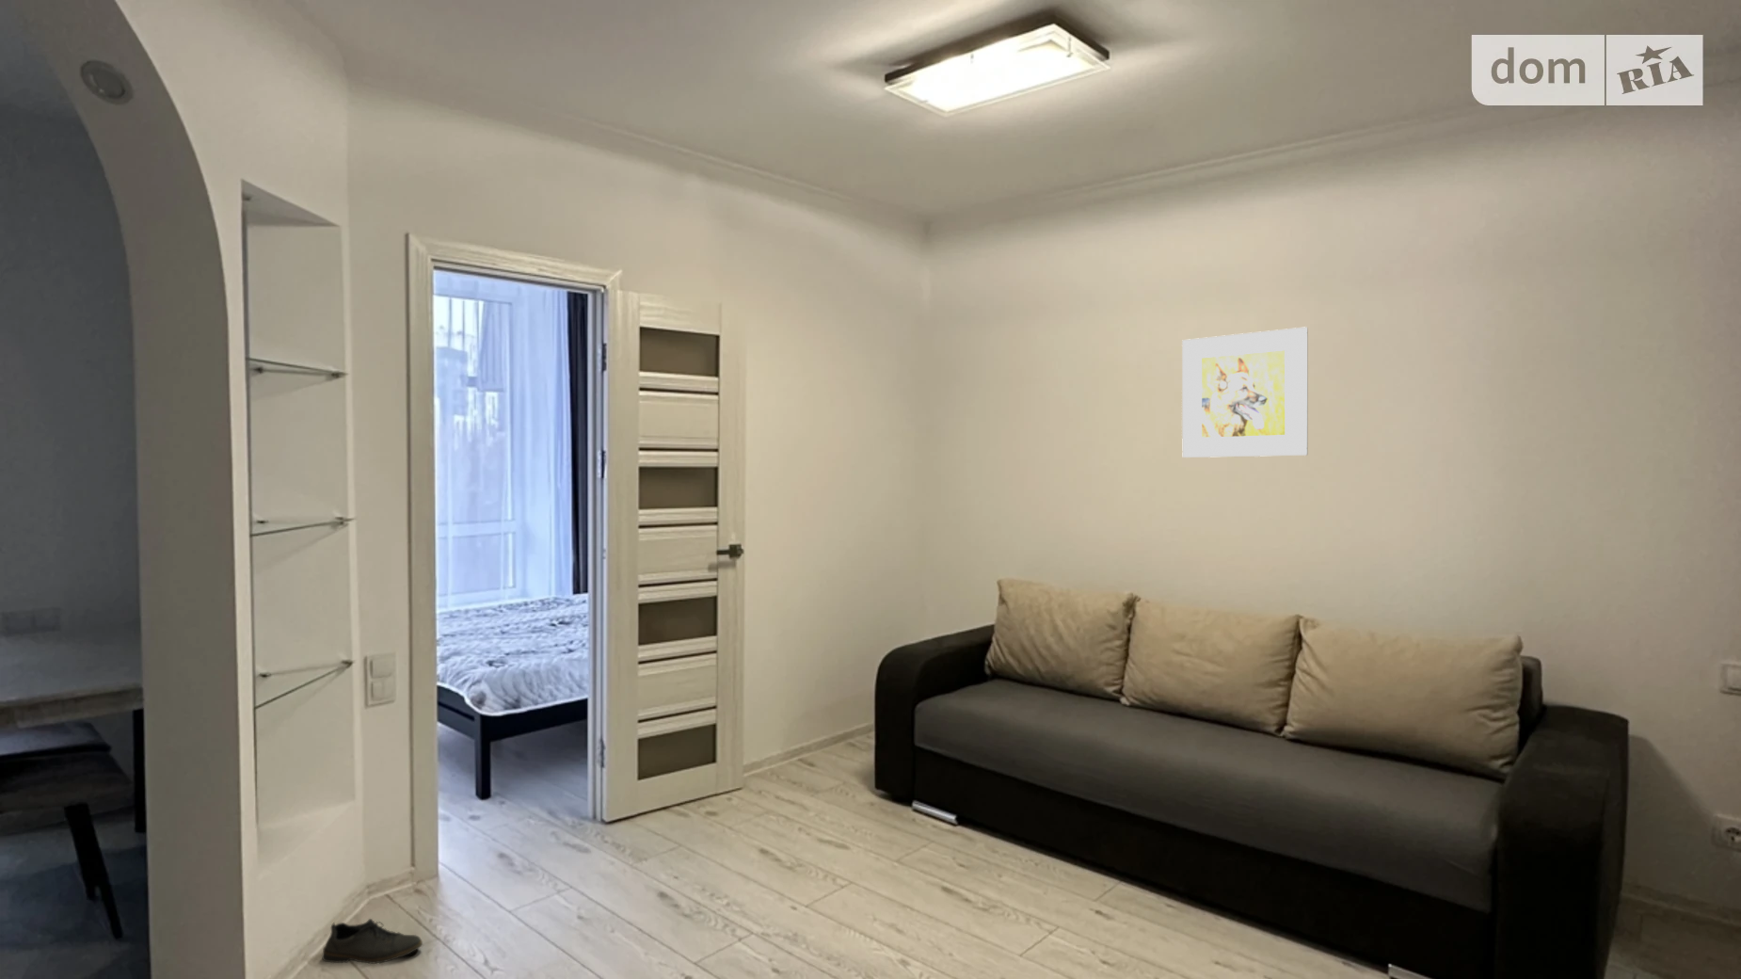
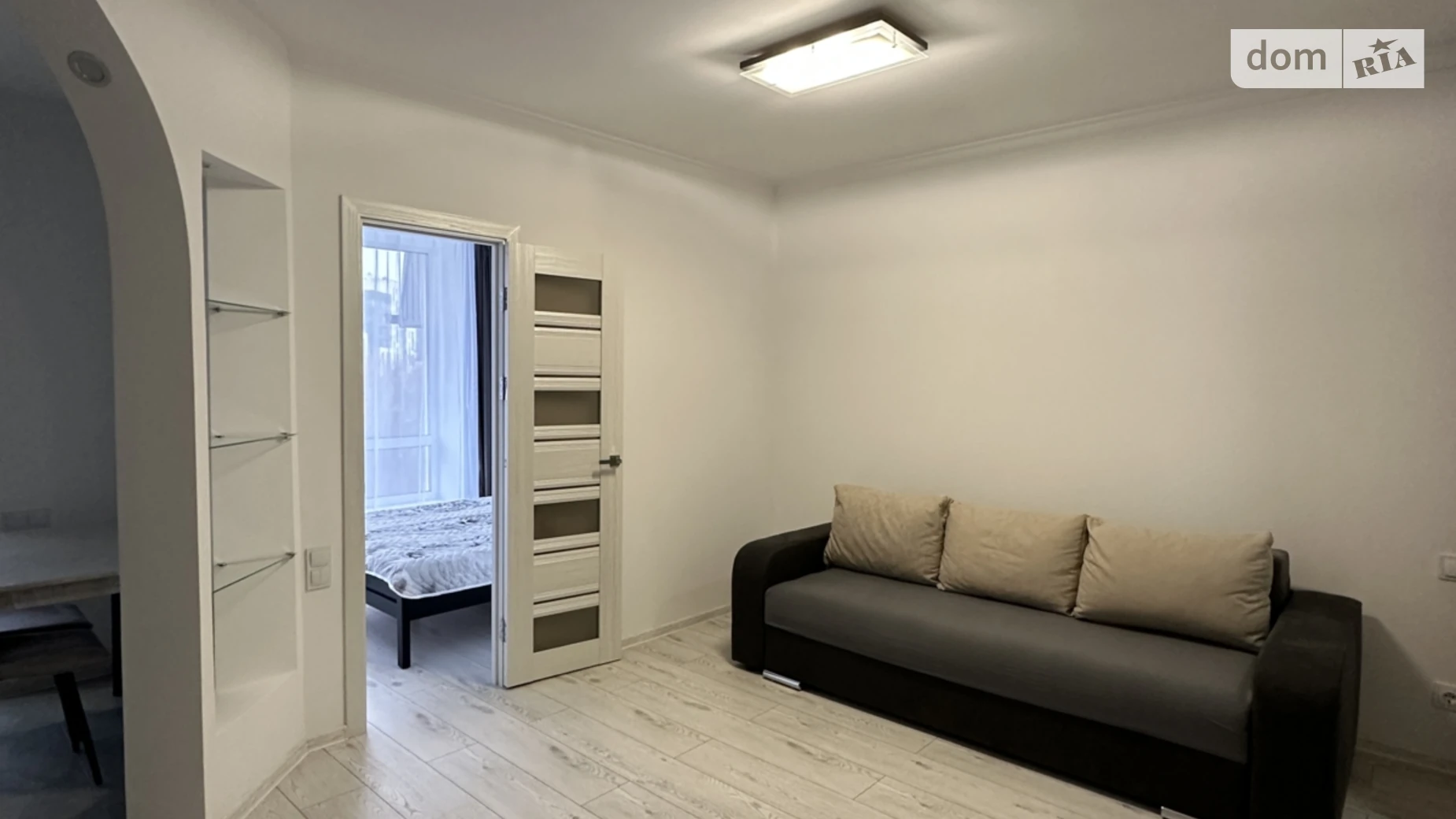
- shoe (372, 937)
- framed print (1242, 394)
